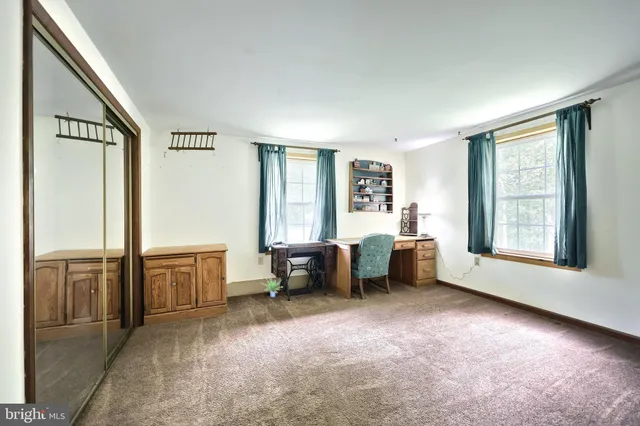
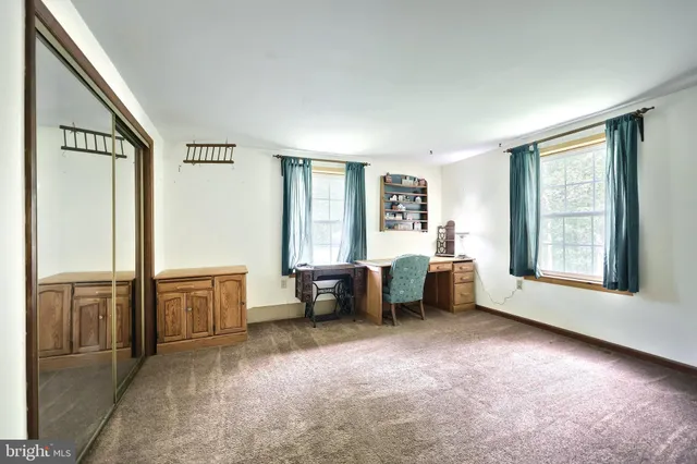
- potted plant (272, 285)
